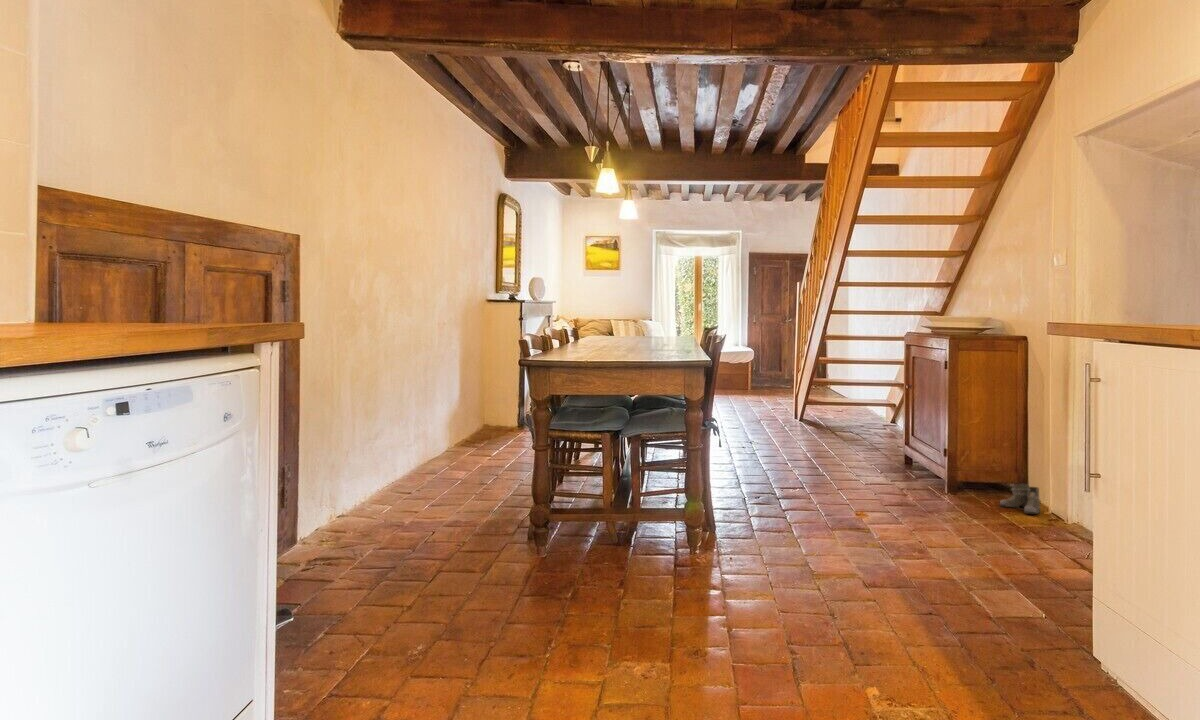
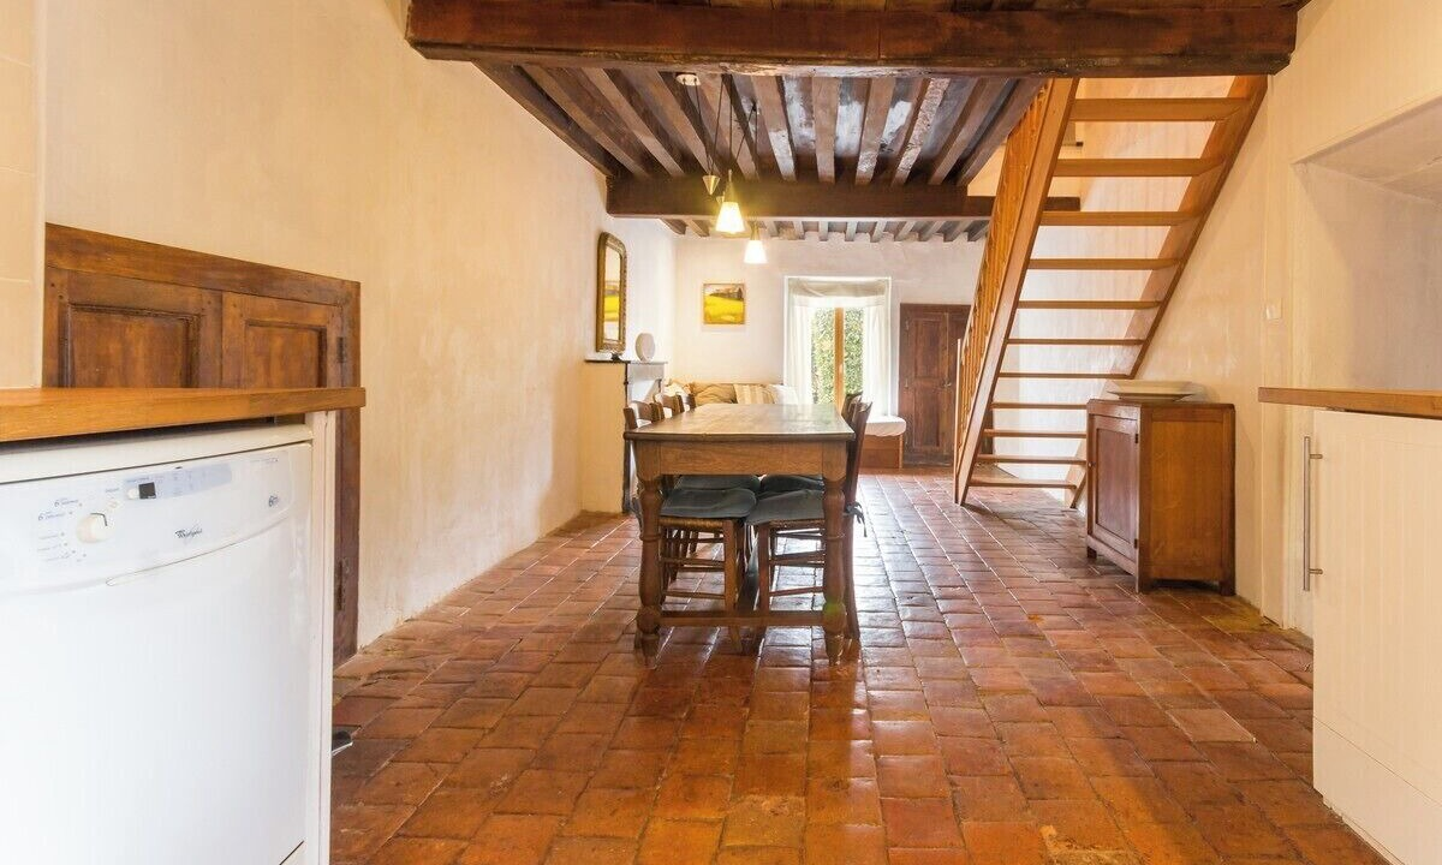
- boots (1022, 497)
